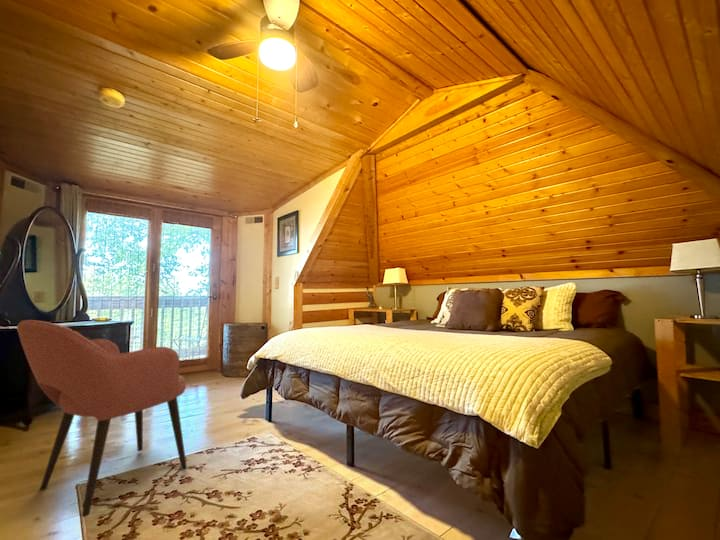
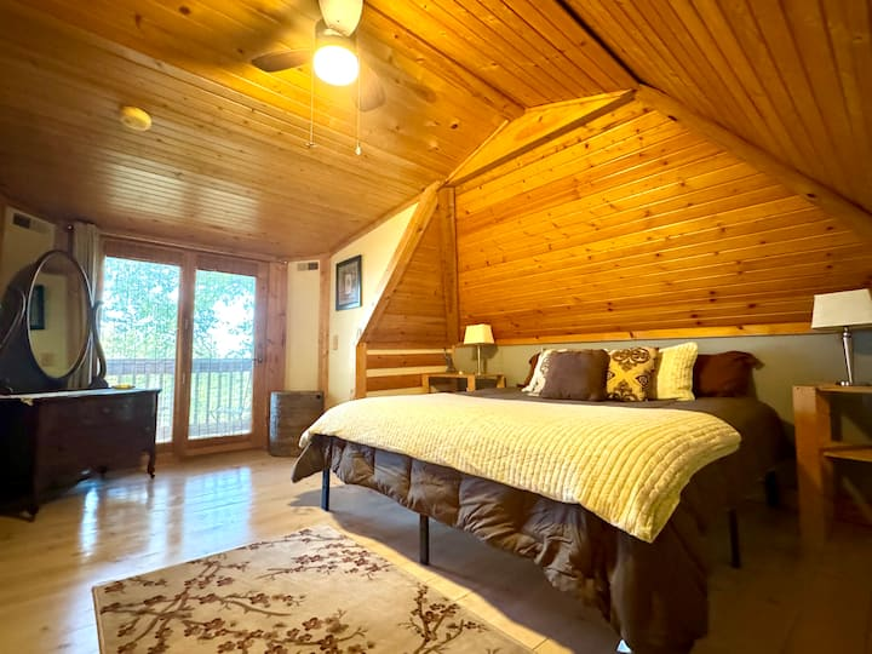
- armchair (109, 397)
